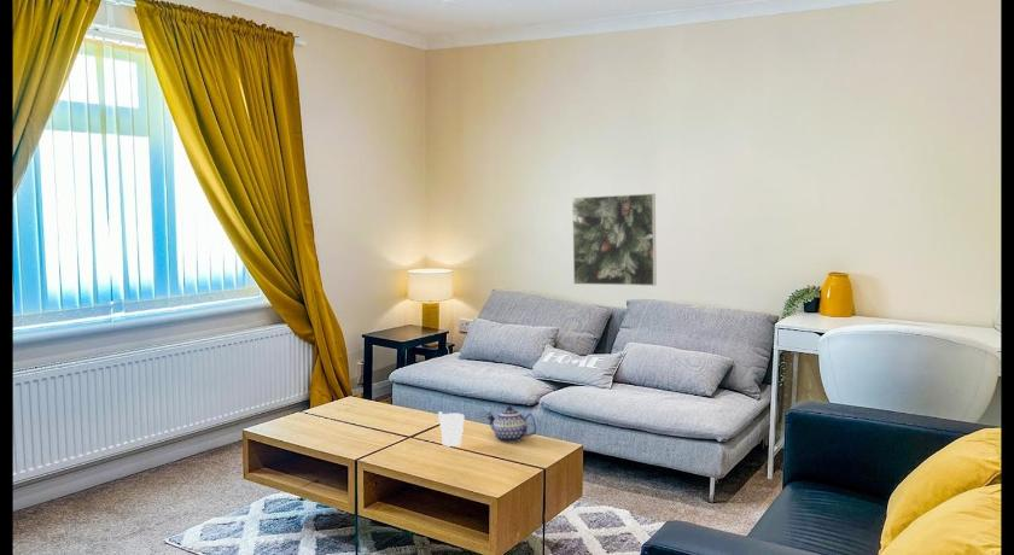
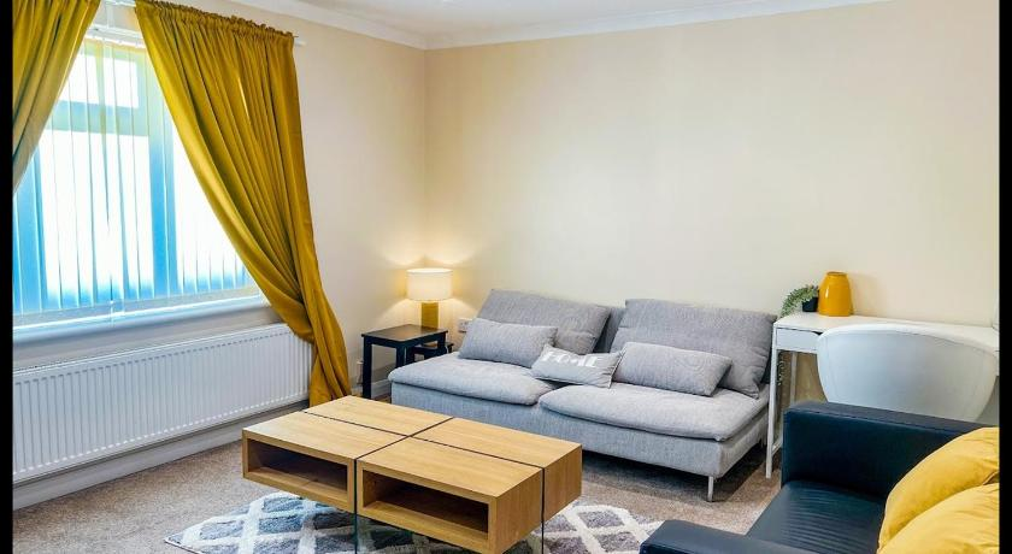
- cup (451, 428)
- teapot (511, 422)
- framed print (612, 240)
